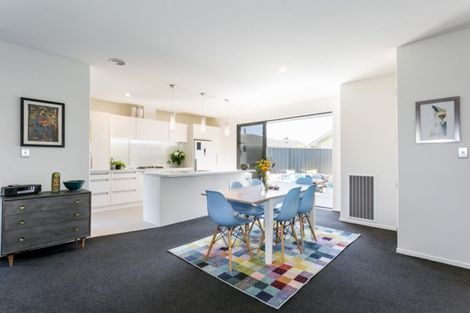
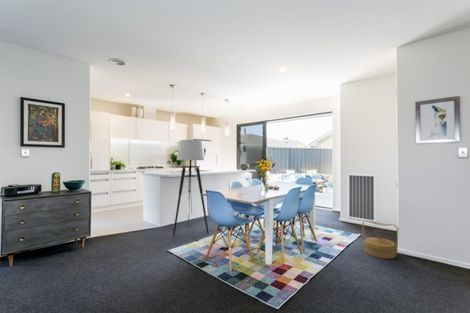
+ floor lamp (190, 186)
+ woven basket (379, 237)
